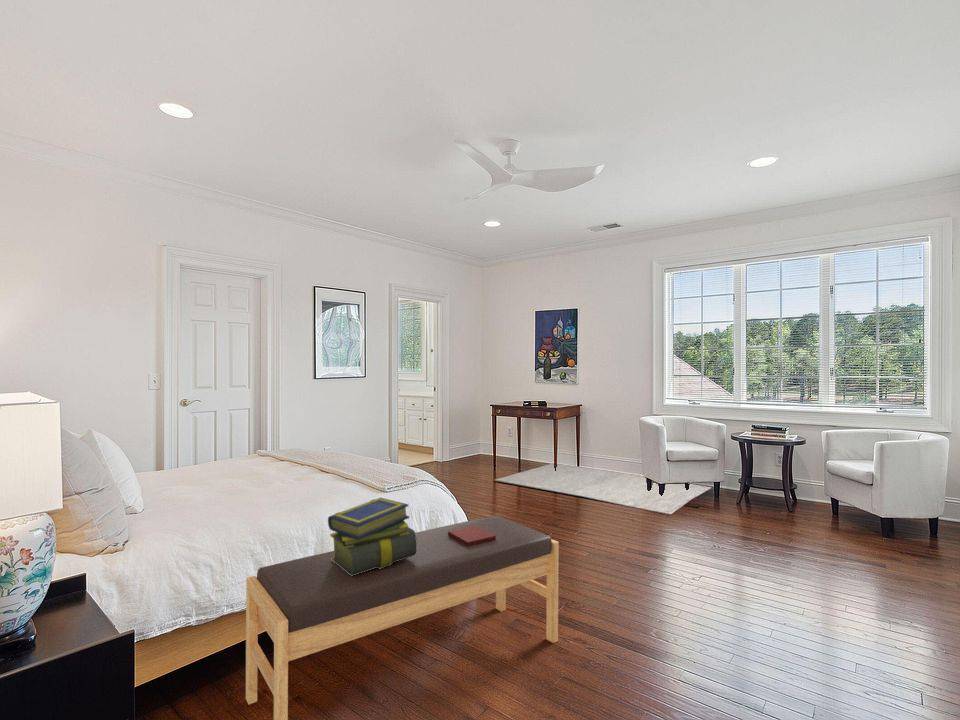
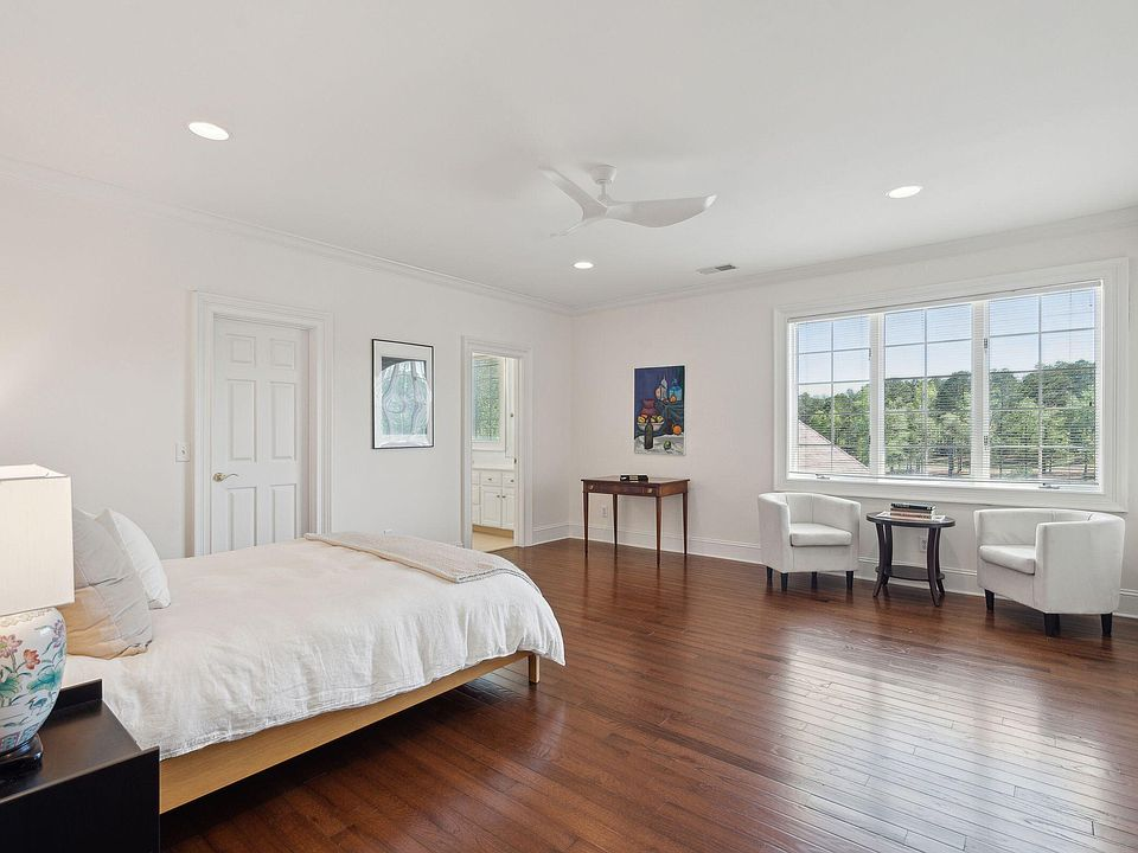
- rug (600, 483)
- stack of books (372, 533)
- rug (471, 535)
- bench (416, 608)
